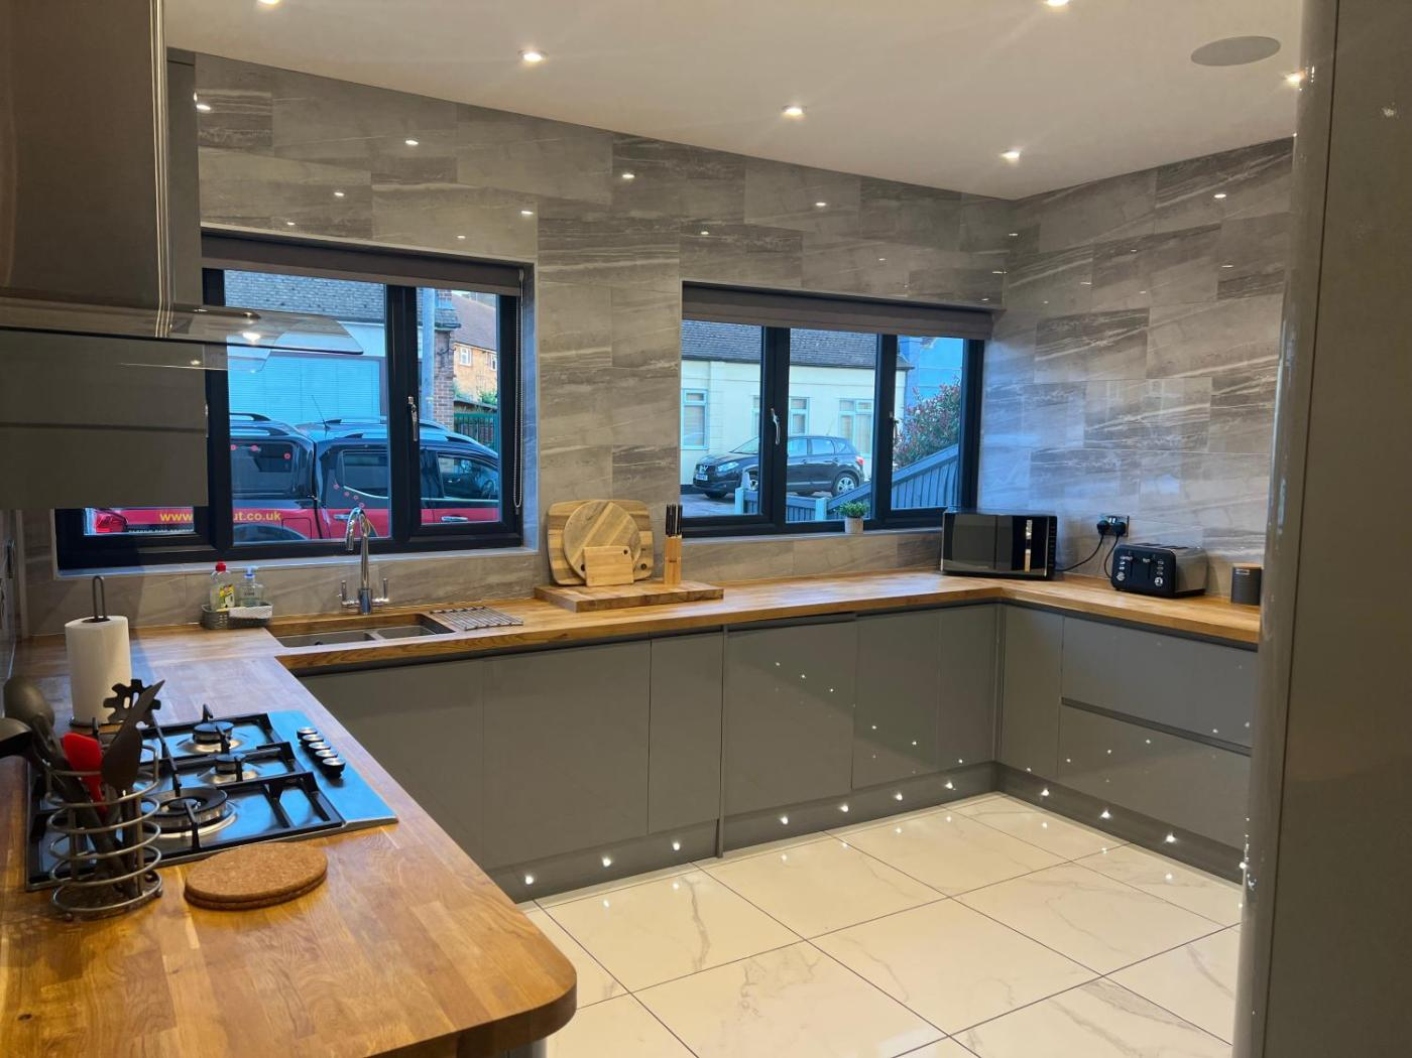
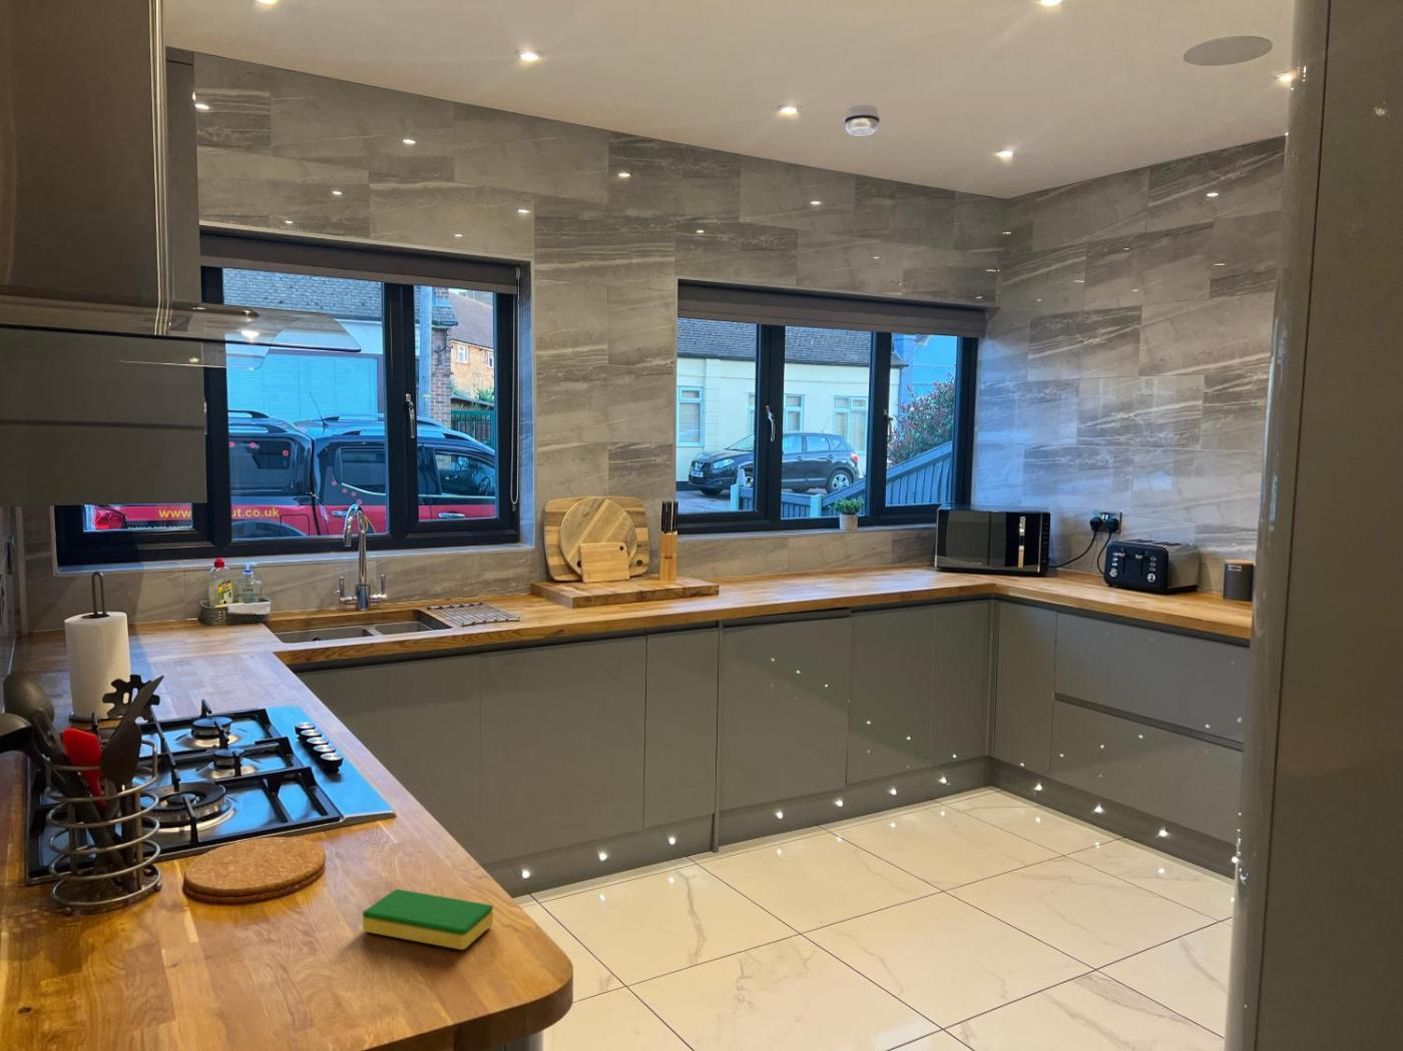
+ smoke detector (861, 120)
+ dish sponge (428, 917)
